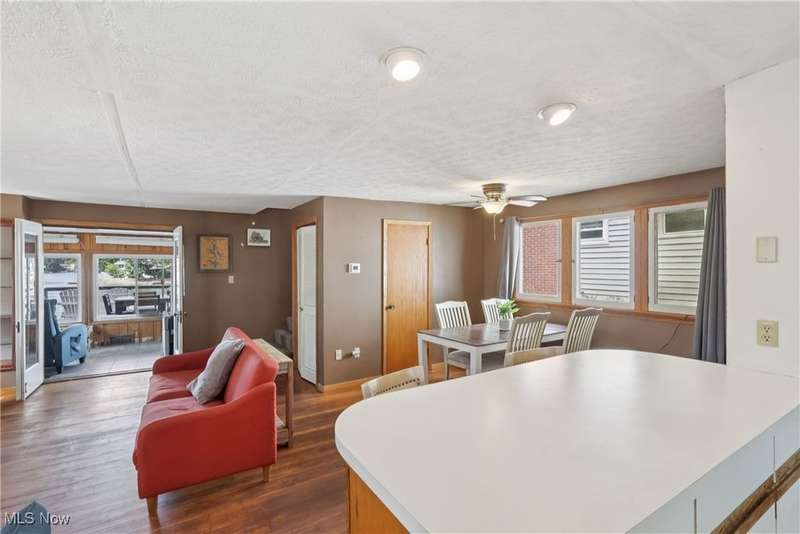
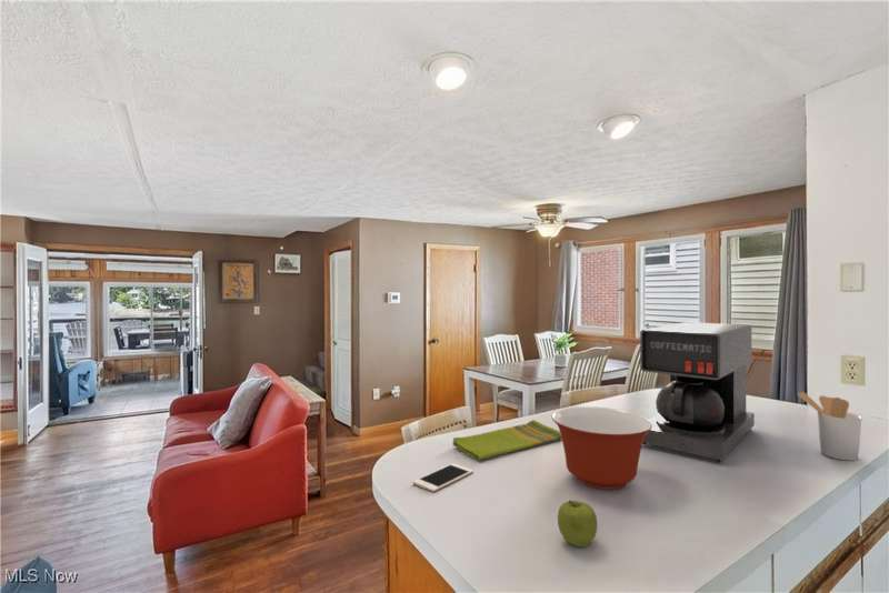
+ coffee maker (698, 382)
+ utensil holder (827, 423)
+ mixing bowl (600, 449)
+ cell phone (443, 476)
+ dish towel (509, 438)
+ fruit (577, 521)
